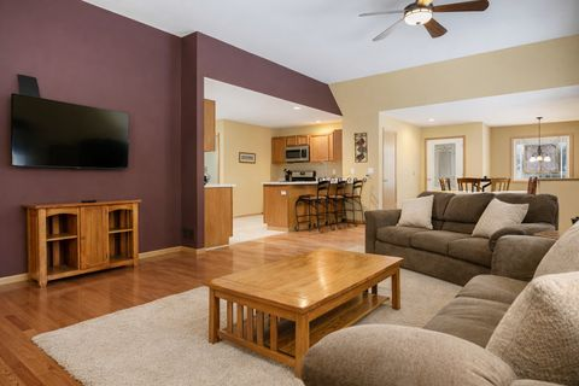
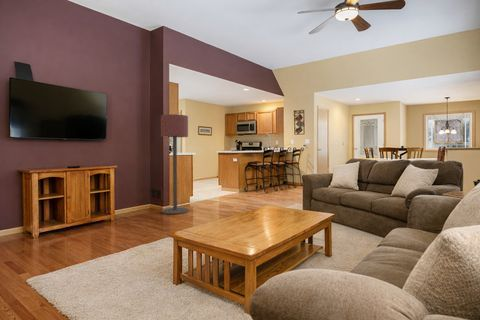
+ floor lamp (174, 163)
